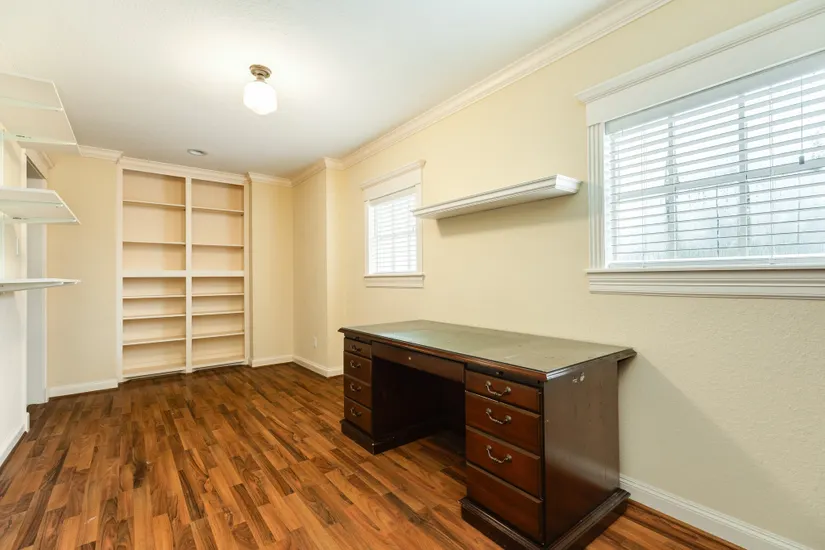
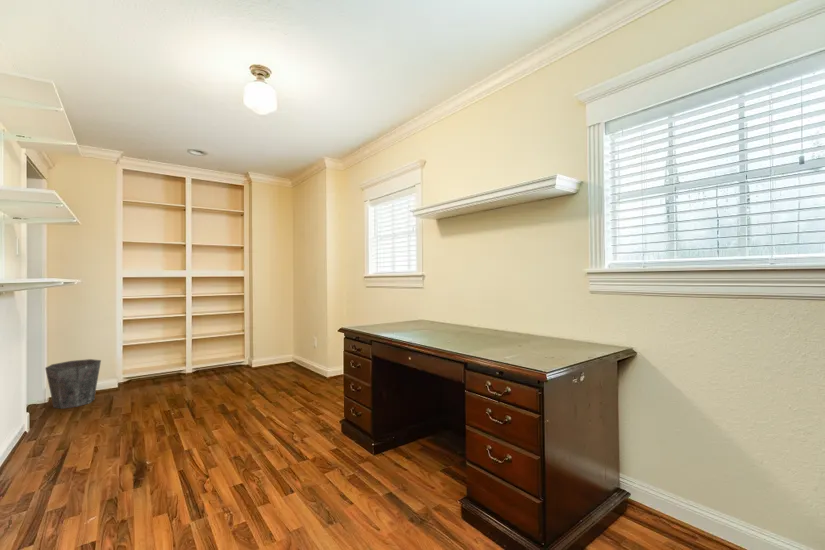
+ waste bin (74, 383)
